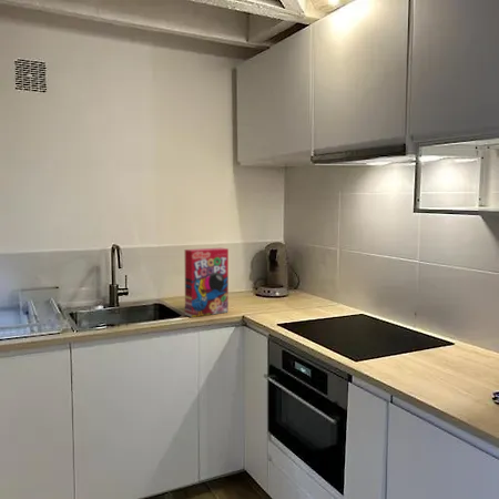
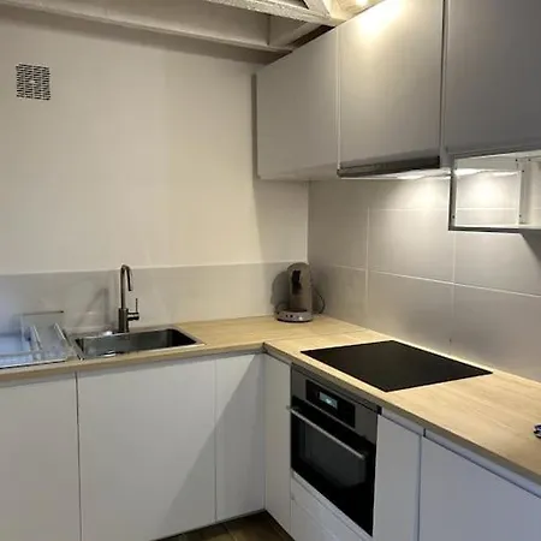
- cereal box (206, 281)
